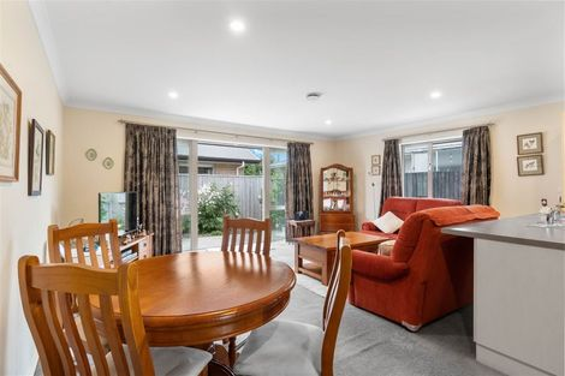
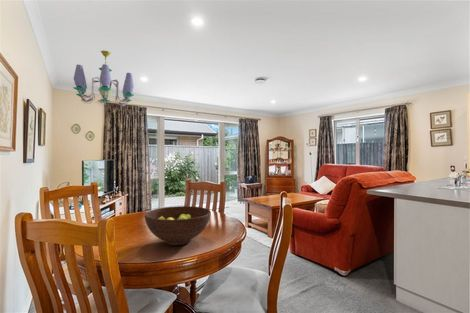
+ chandelier (105, 78)
+ fruit bowl (178, 226)
